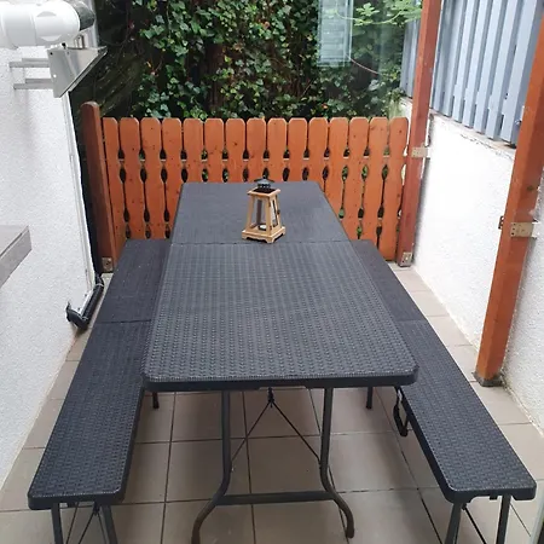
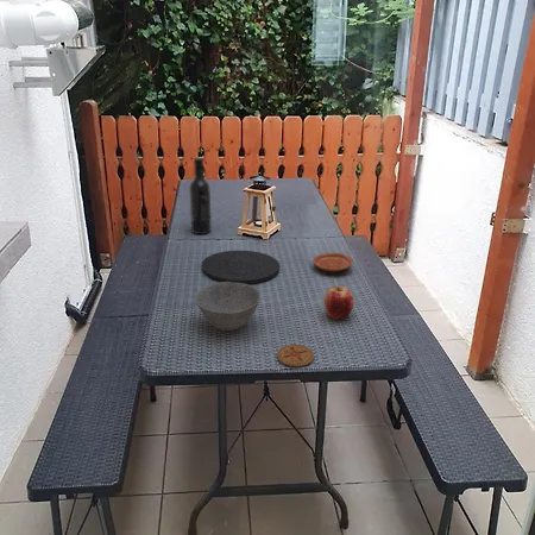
+ plate (240, 263)
+ apple (339, 301)
+ coaster (295, 354)
+ bowl (228, 310)
+ plate (332, 264)
+ wine bottle (200, 195)
